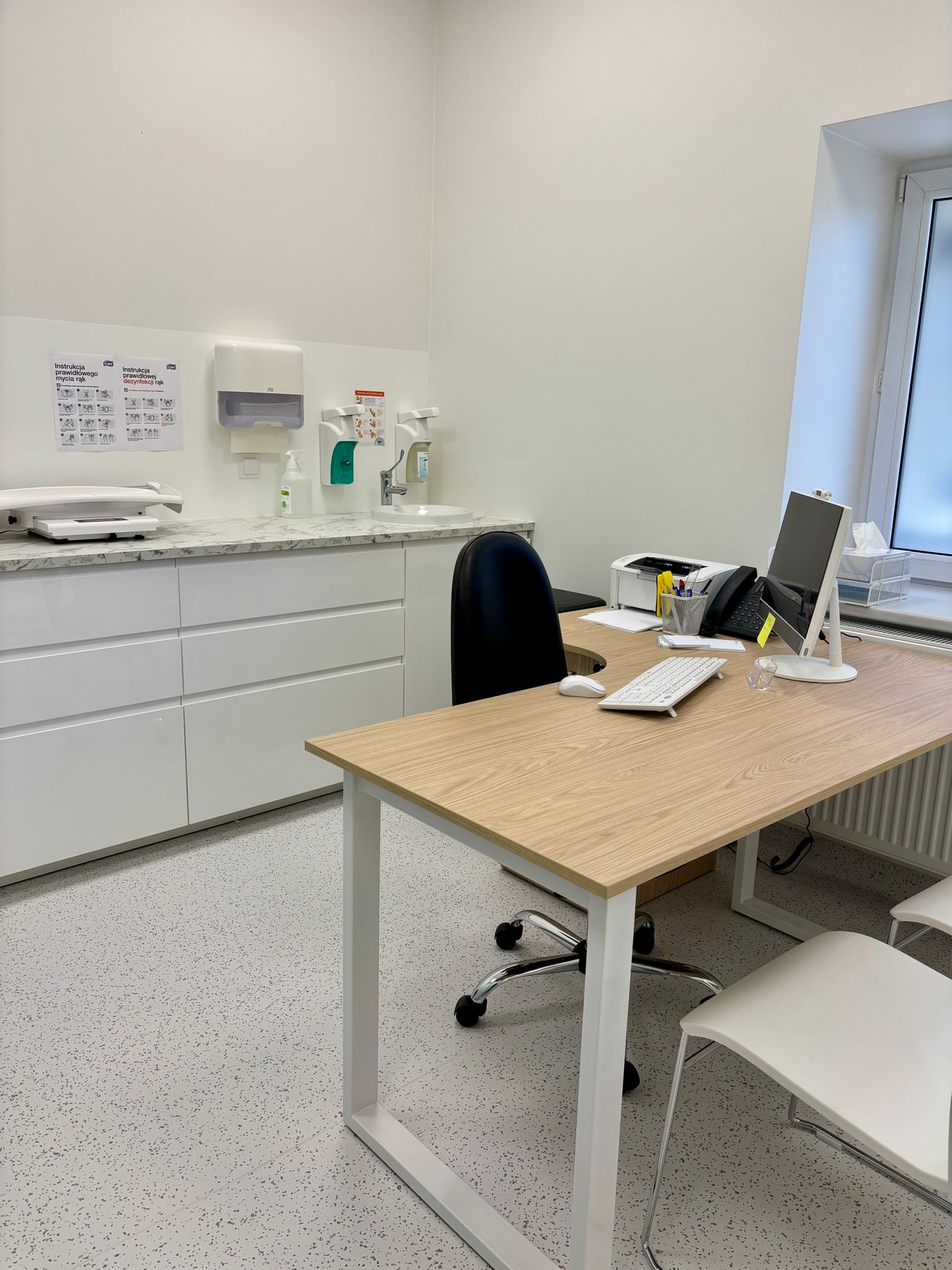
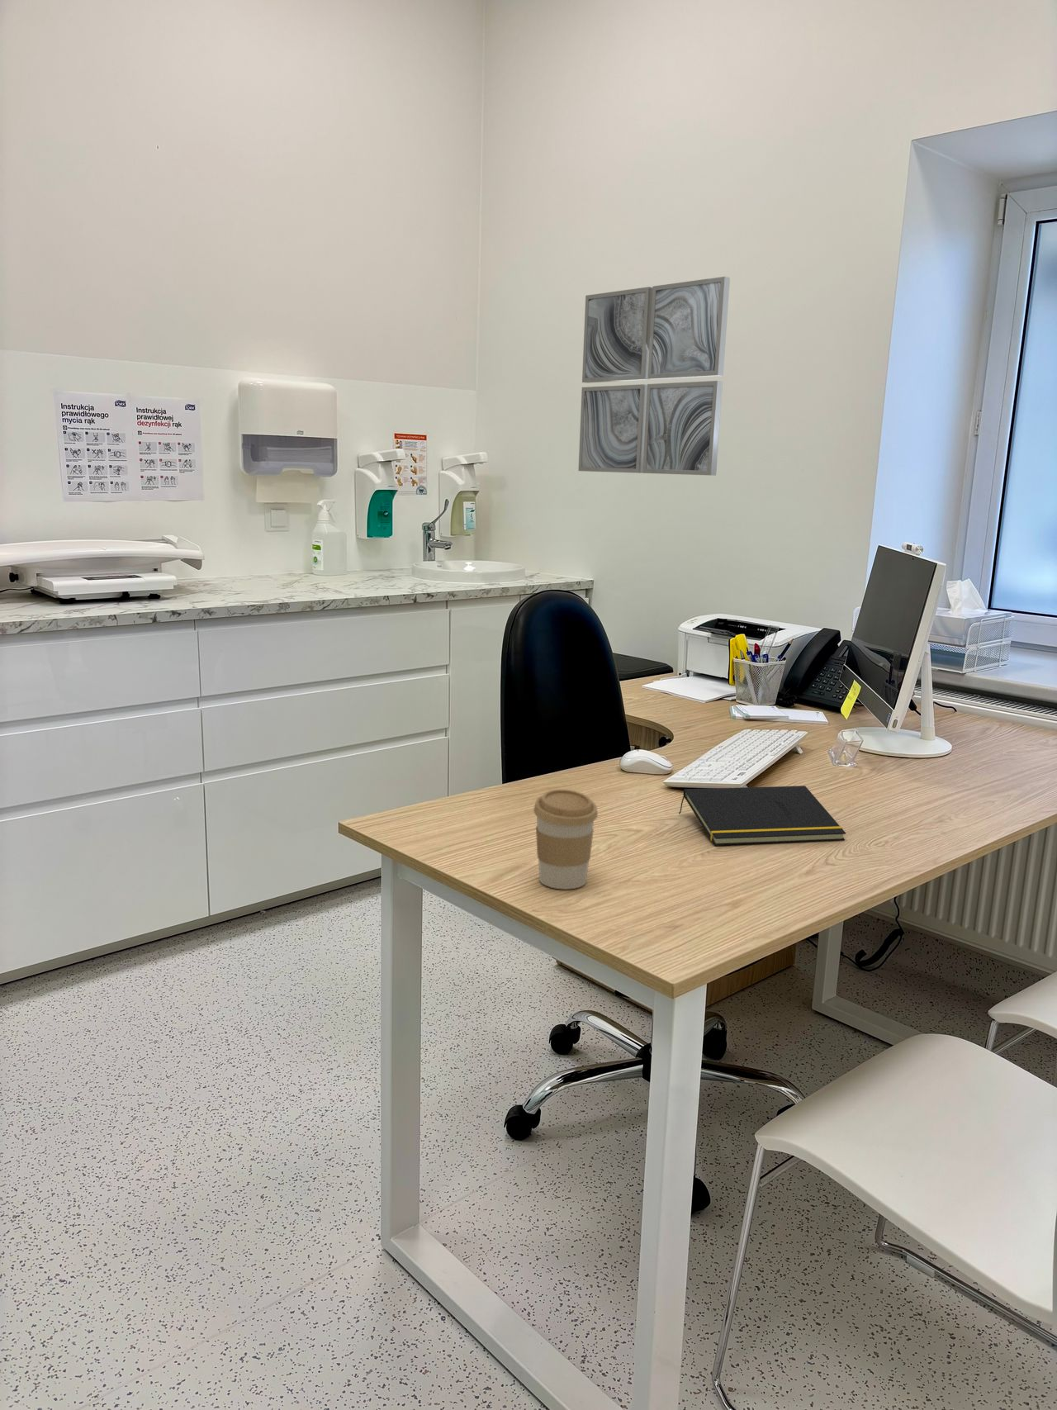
+ notepad (762, 814)
+ wall art (648, 379)
+ coffee cup (564, 838)
